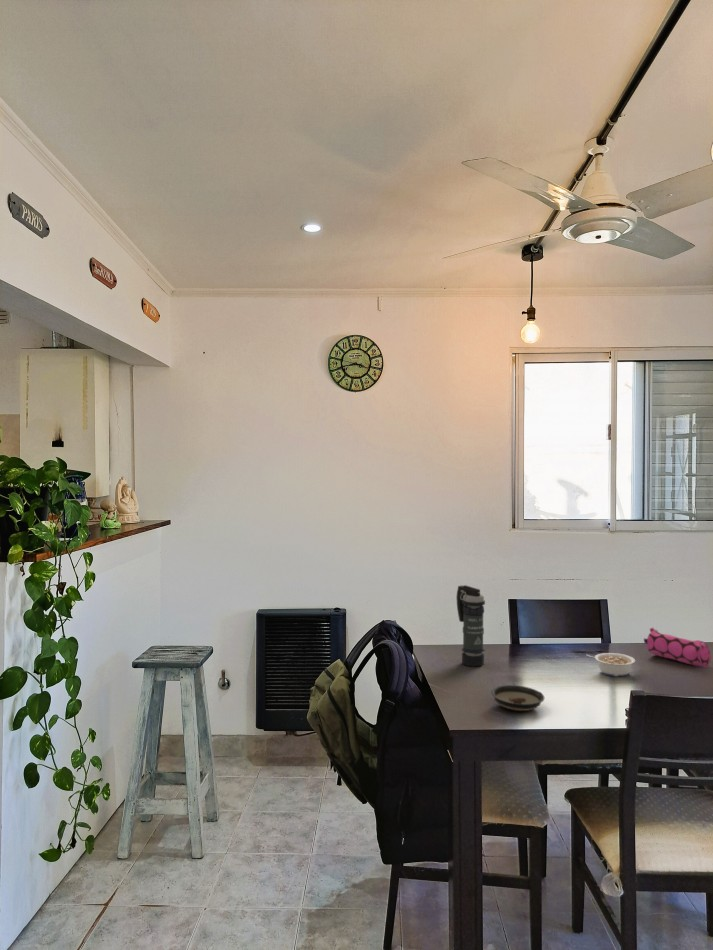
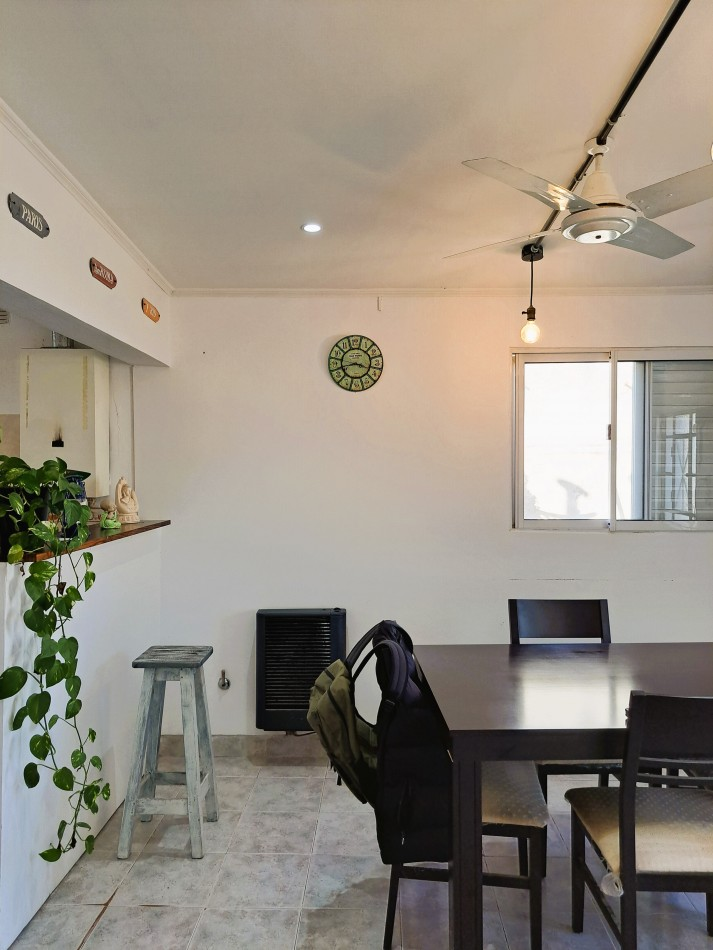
- smoke grenade (469, 624)
- saucer (517, 700)
- pencil case (677, 646)
- legume (613, 664)
